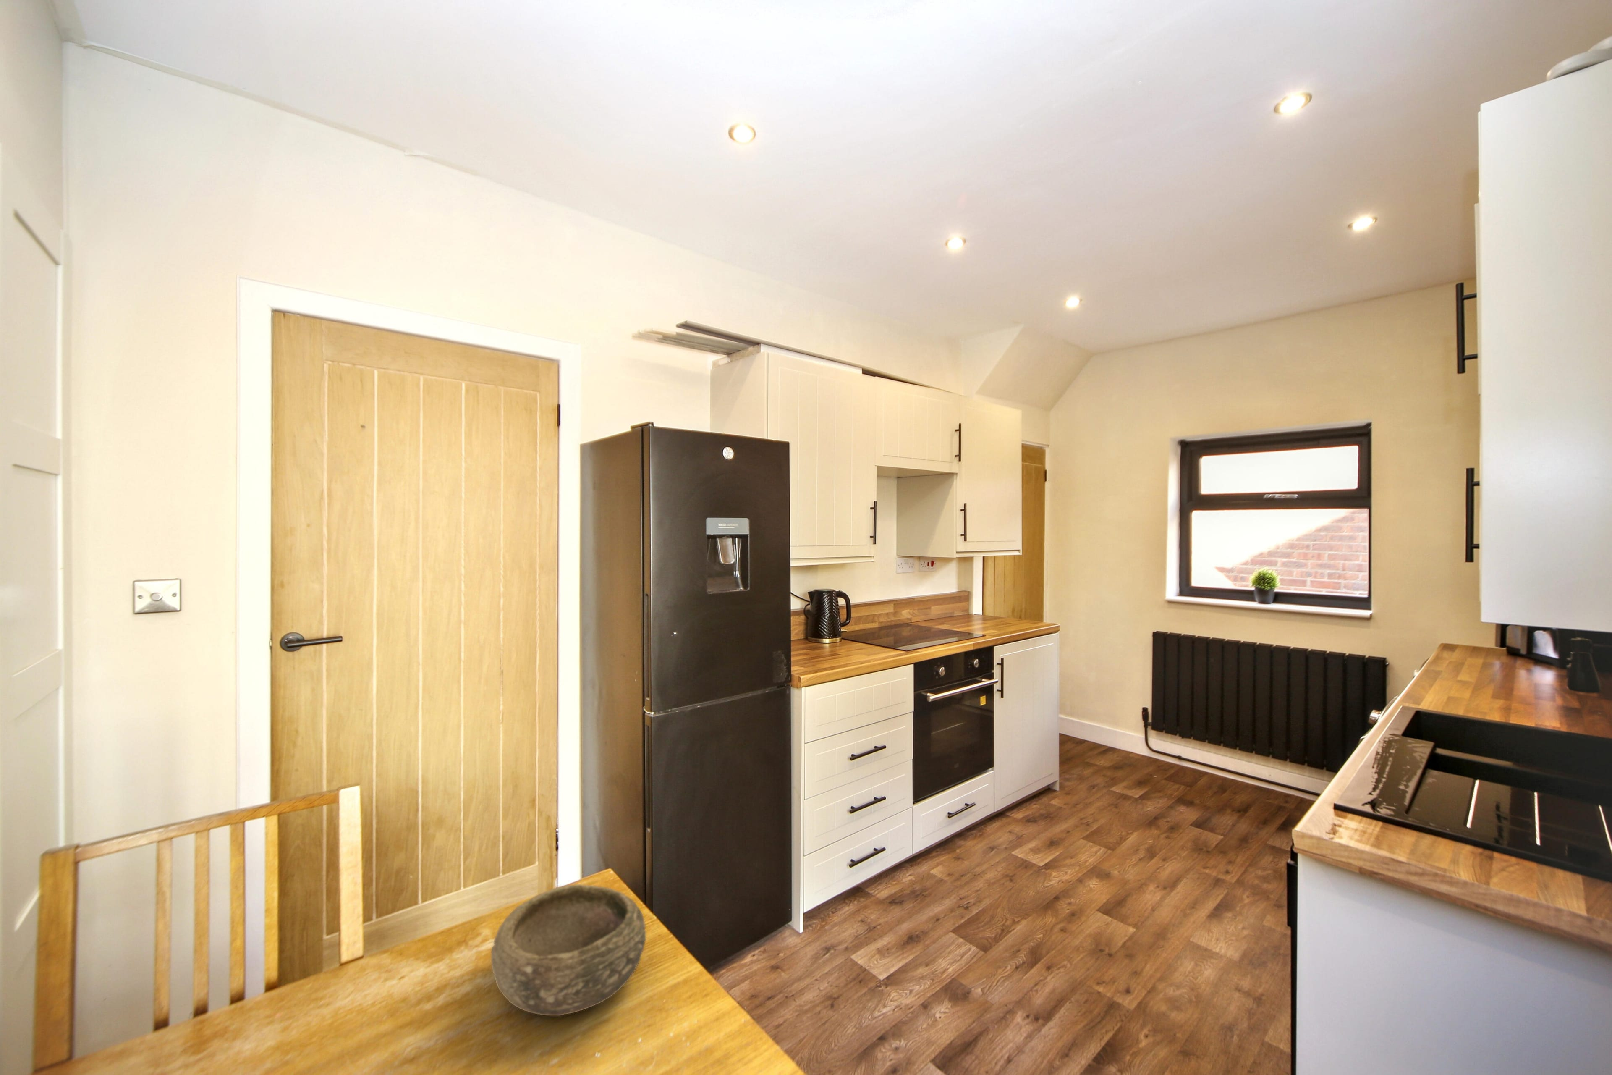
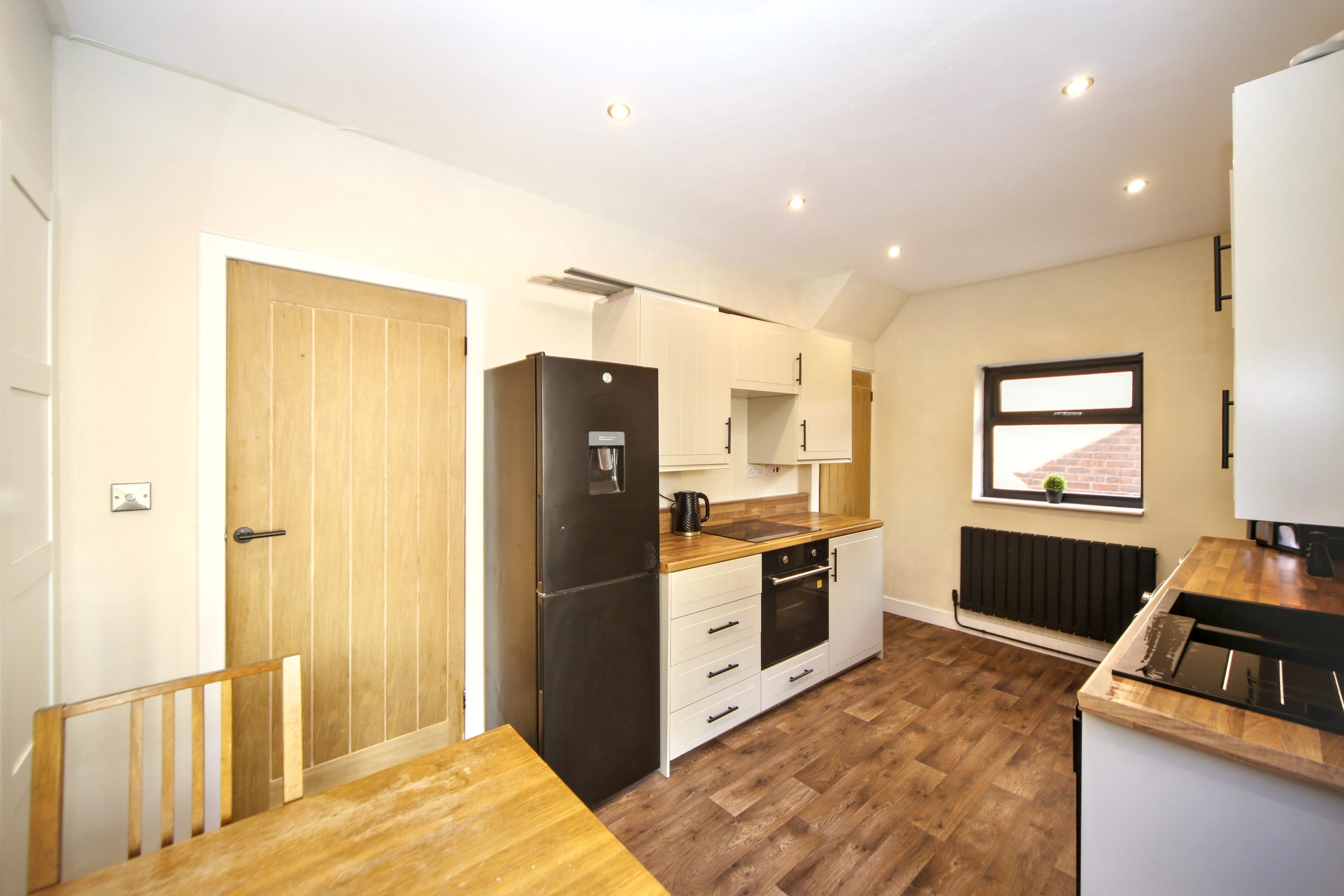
- bowl (567, 948)
